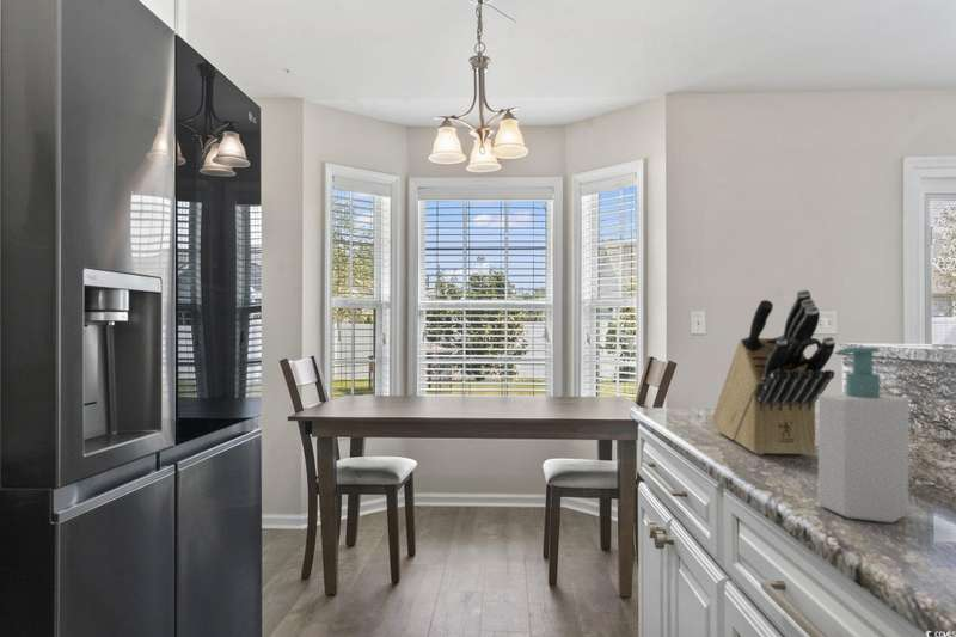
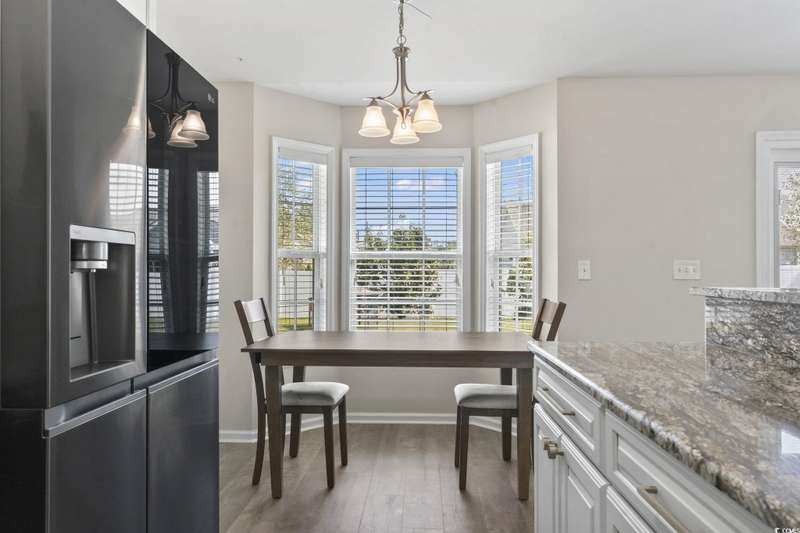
- soap bottle (862, 428)
- knife block (766, 369)
